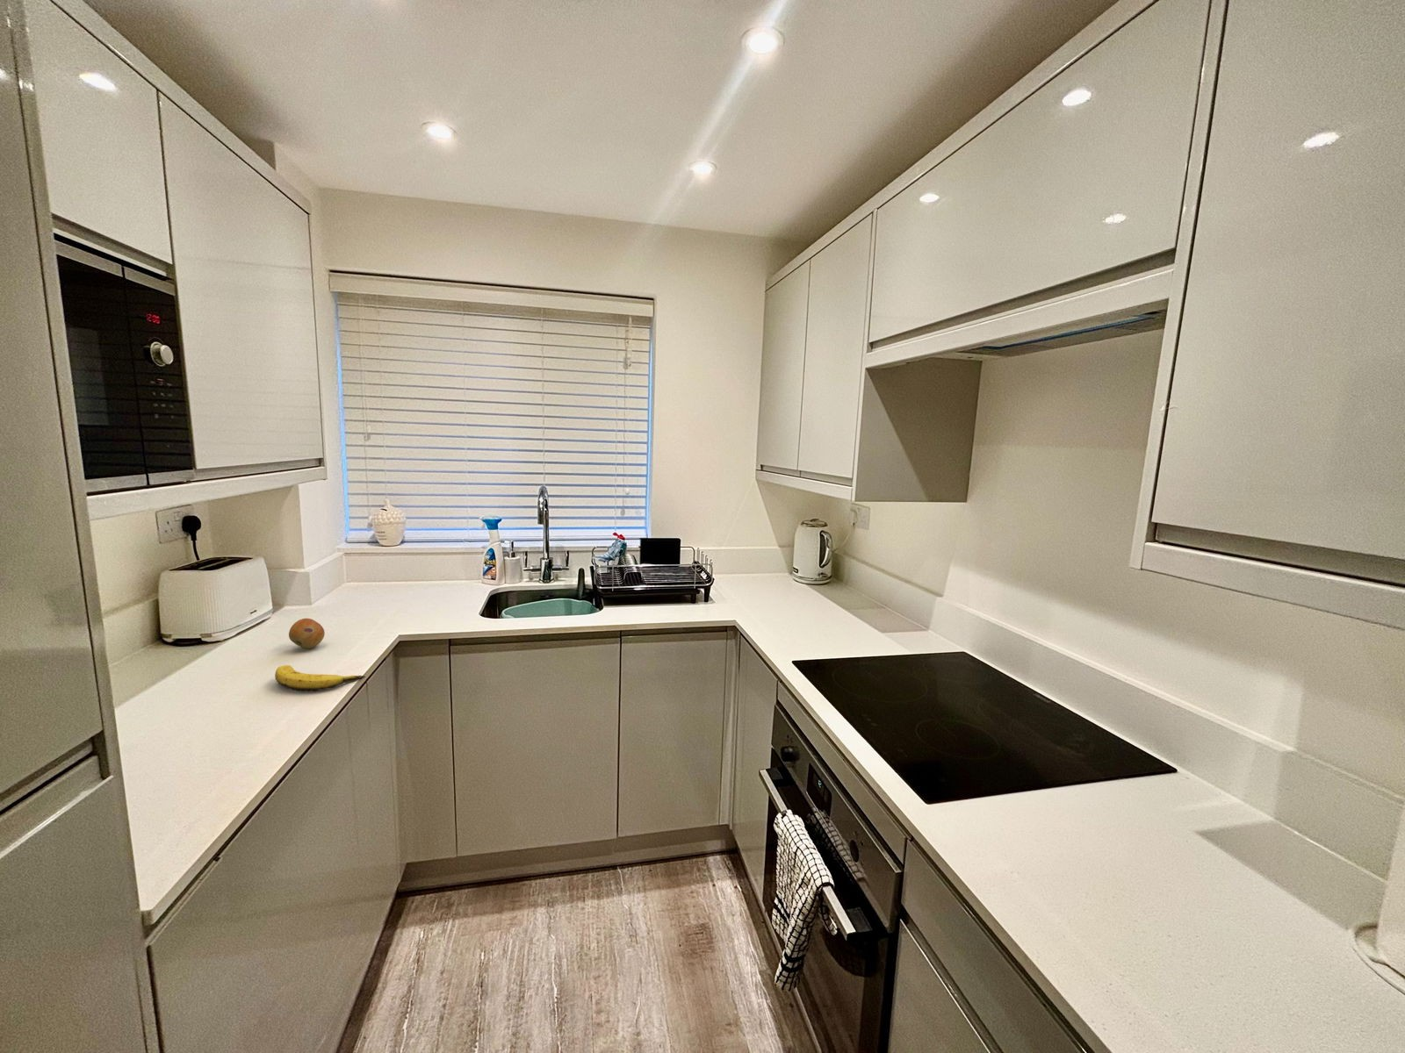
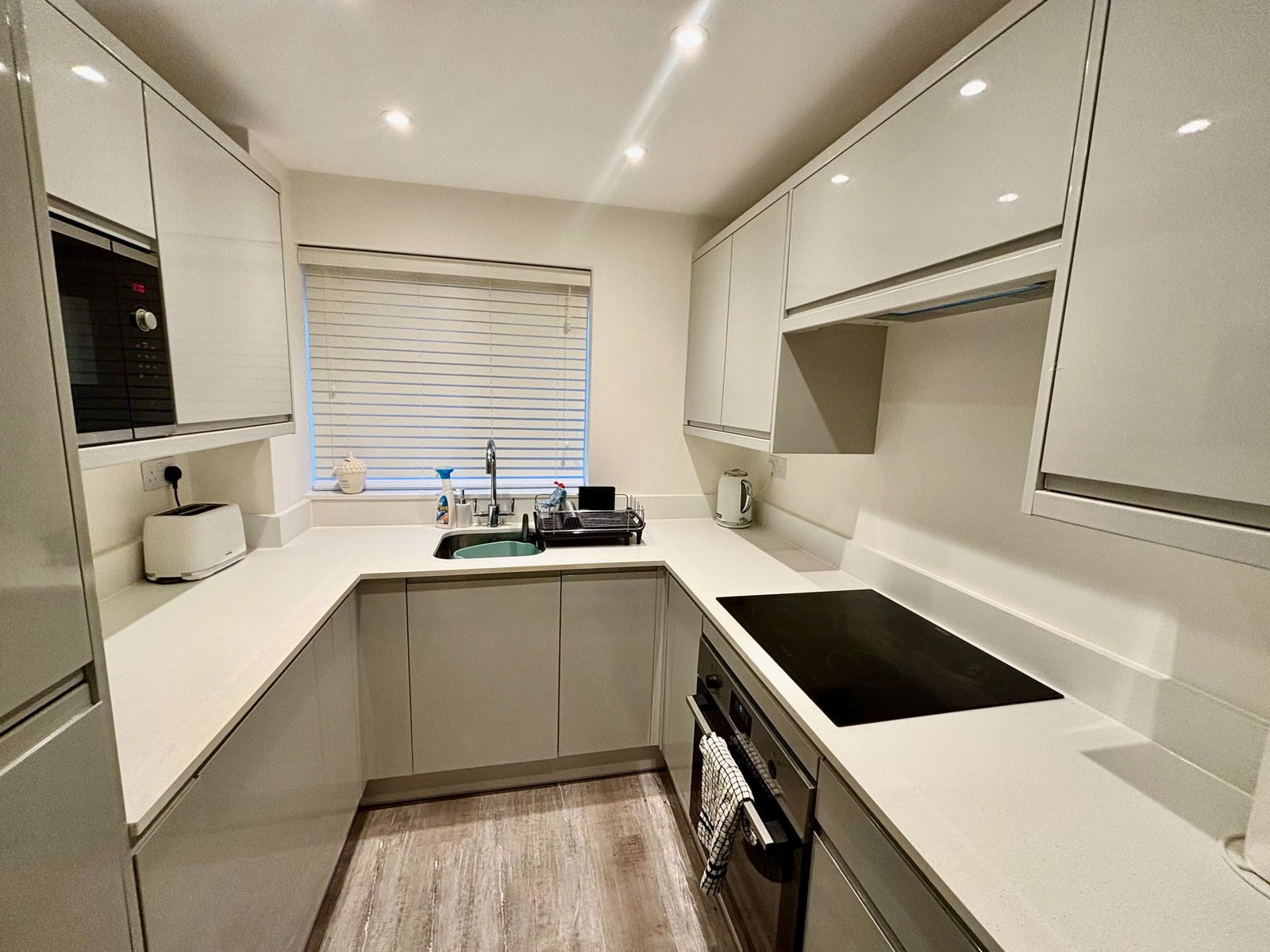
- banana (313, 676)
- fruit (306, 633)
